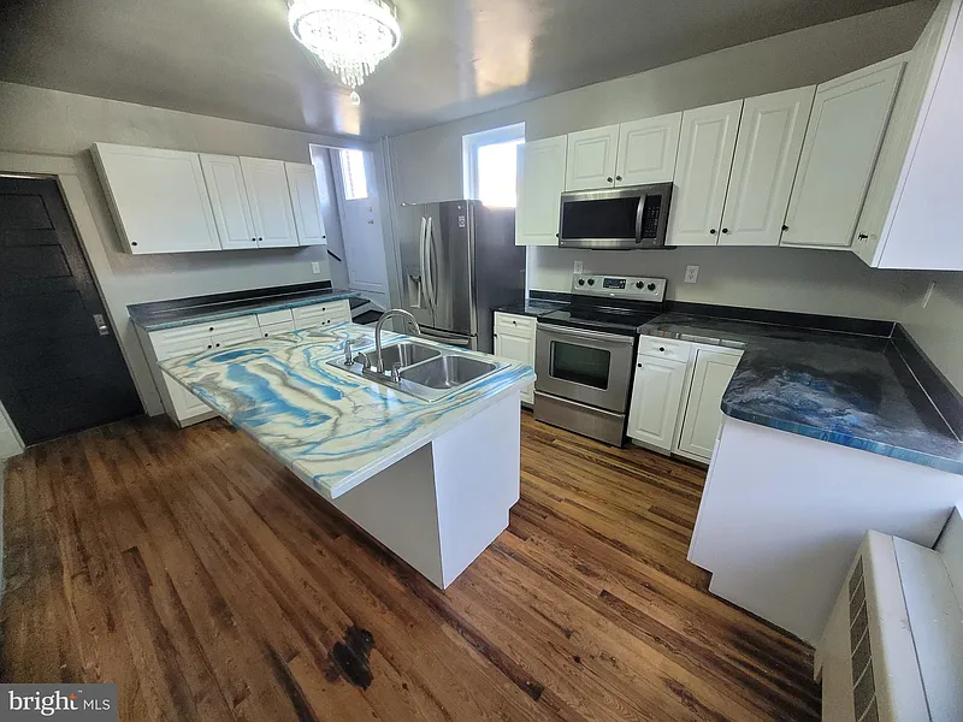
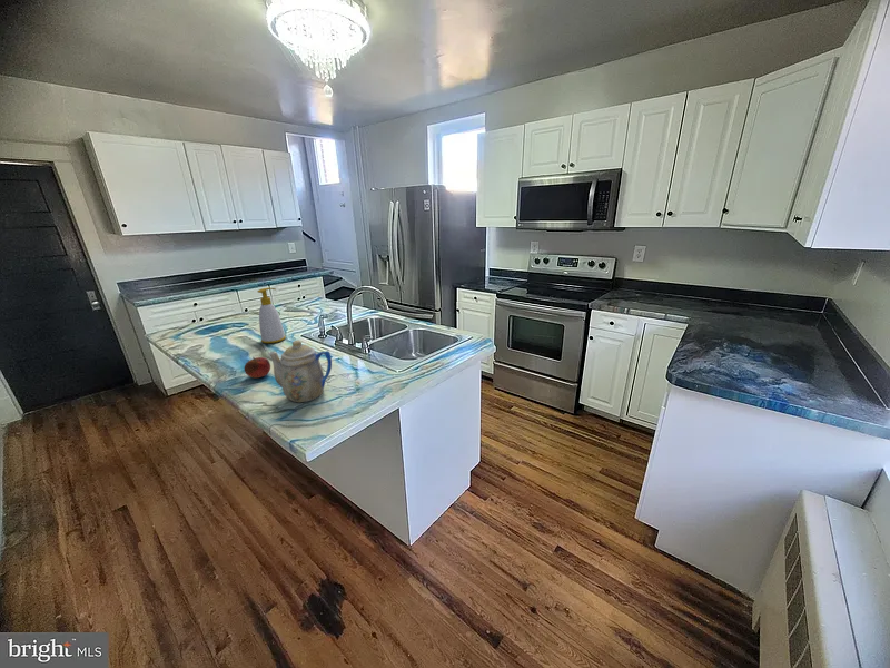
+ soap bottle (268, 314)
+ teapot (301, 369)
+ fruit (257, 366)
